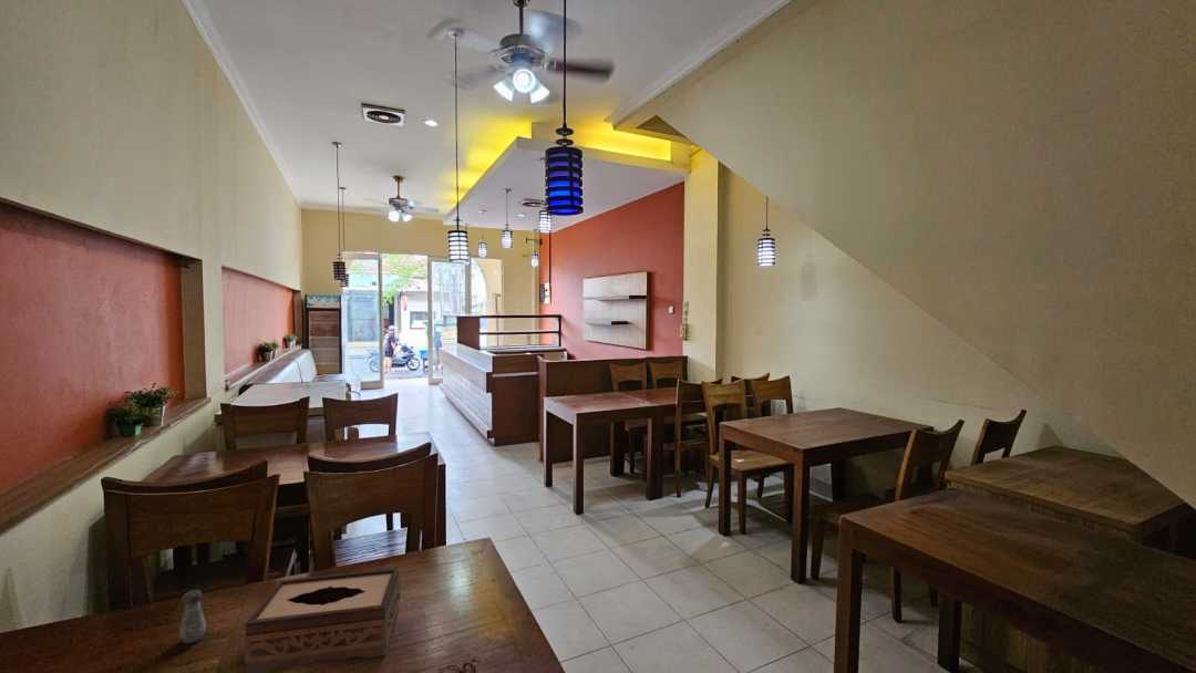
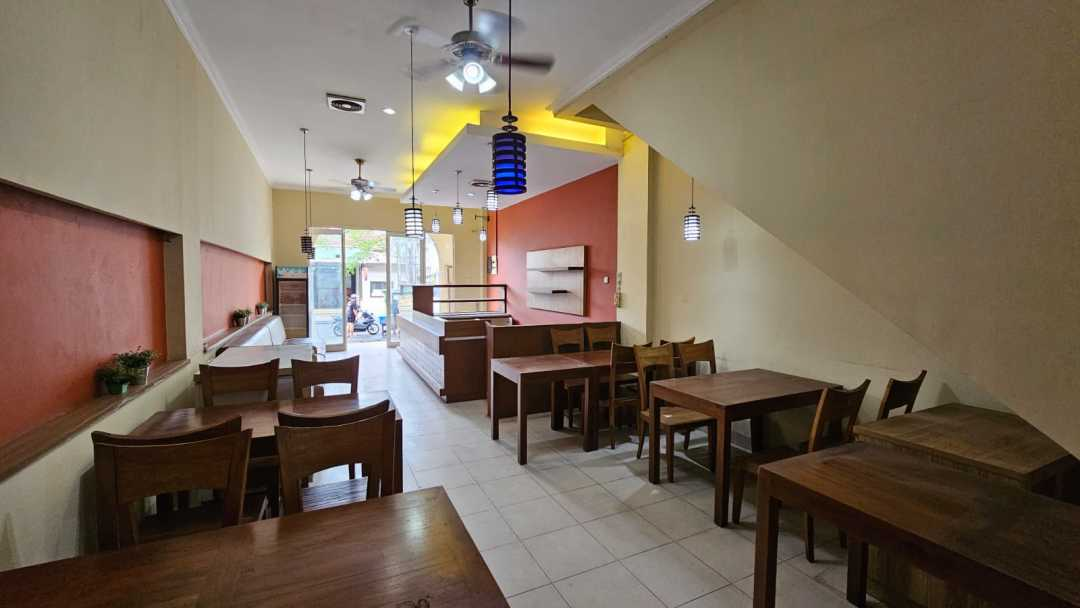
- salt shaker (192, 615)
- tissue box (330, 615)
